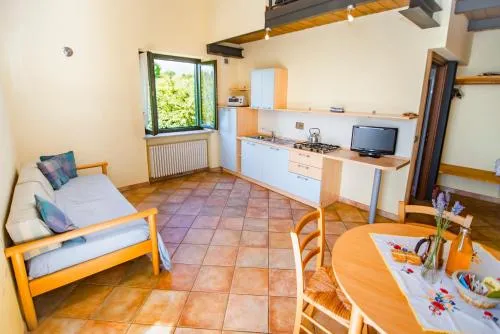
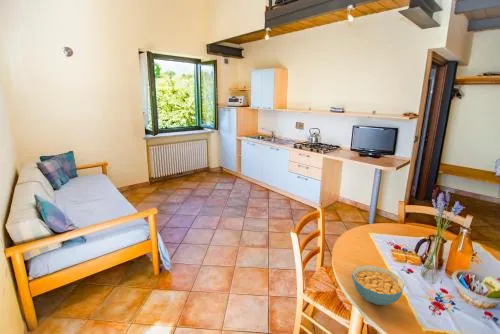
+ cereal bowl (376, 288)
